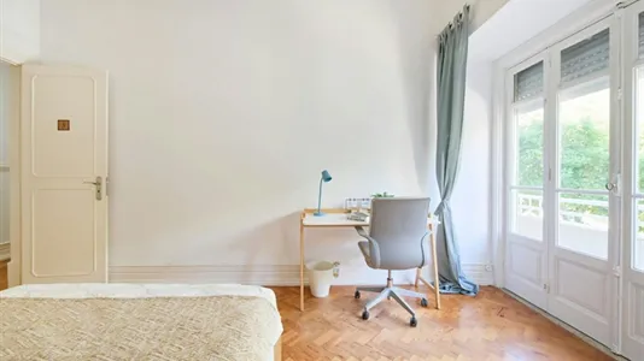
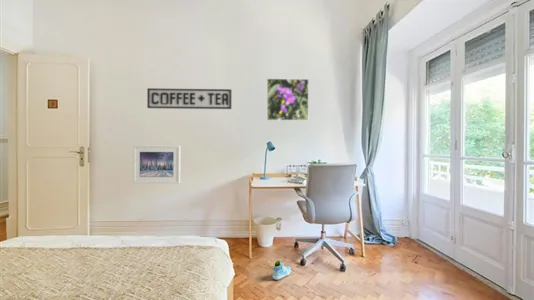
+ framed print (287, 99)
+ sign (189, 98)
+ sneaker (282, 267)
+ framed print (156, 164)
